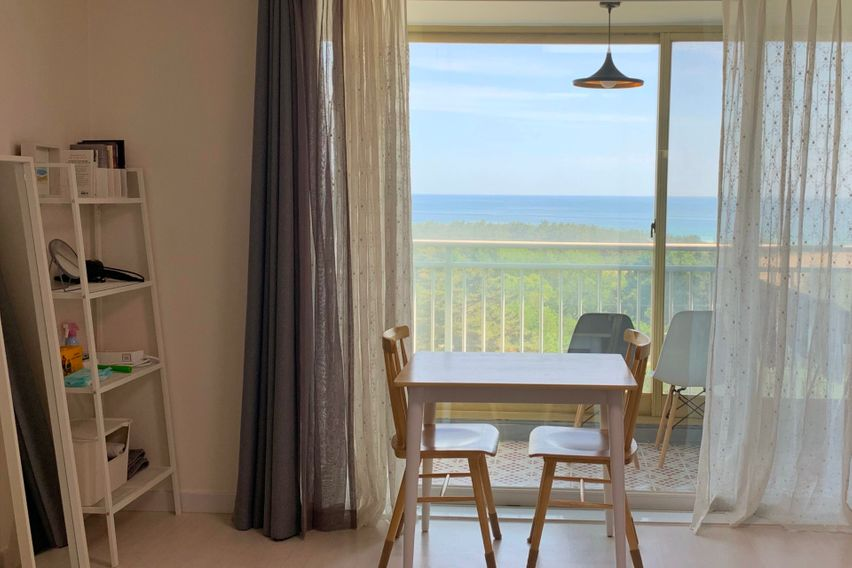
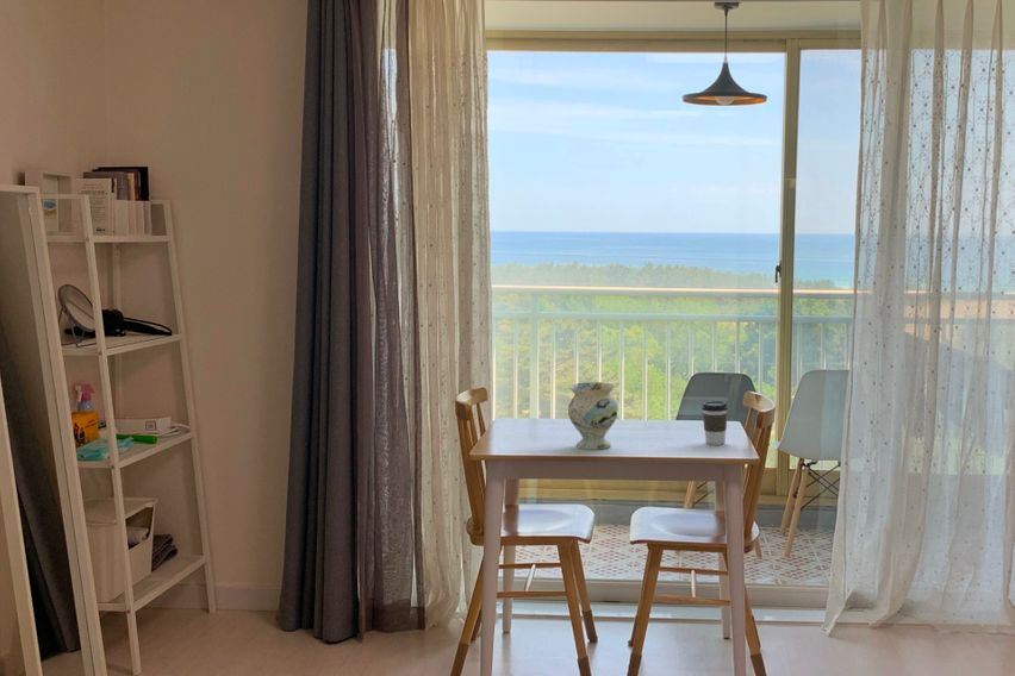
+ coffee cup (715, 422)
+ vase (592, 415)
